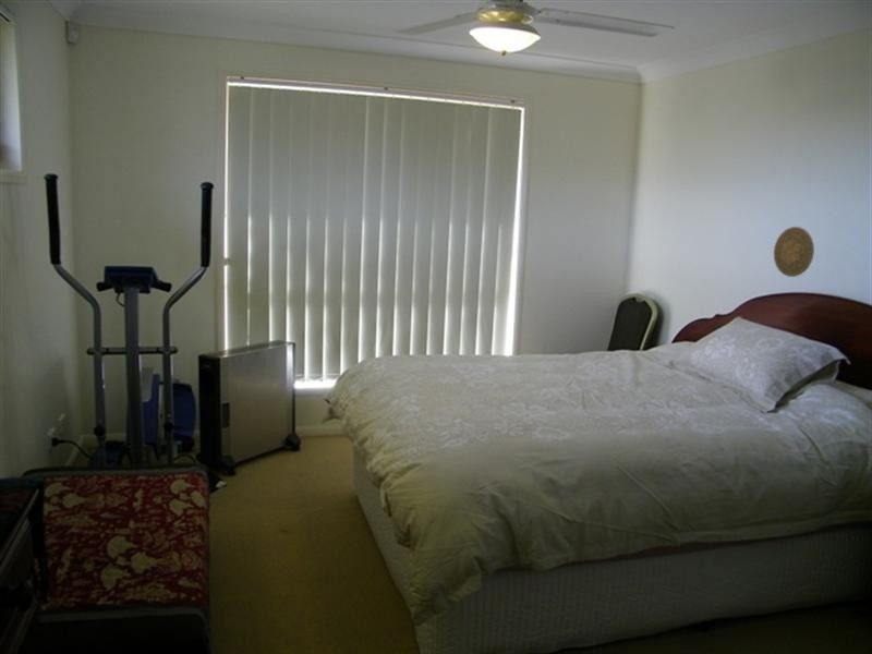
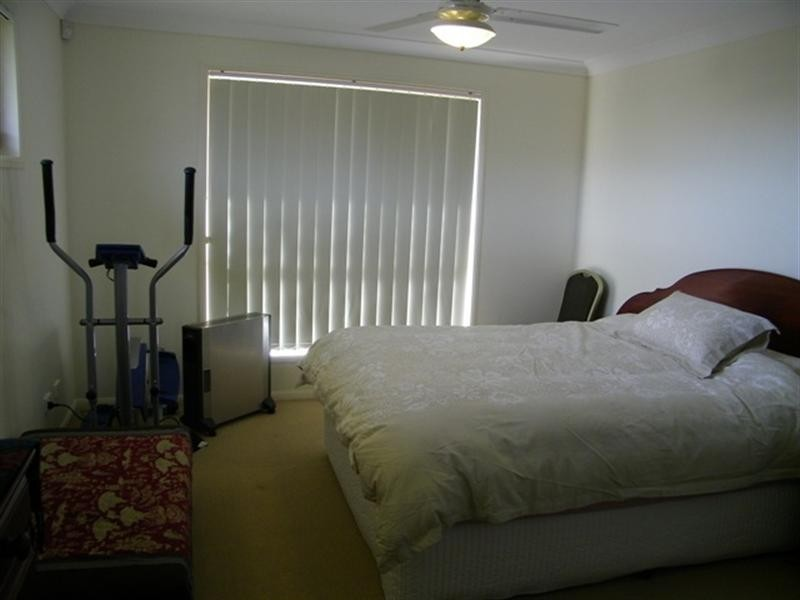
- decorative plate (791, 252)
